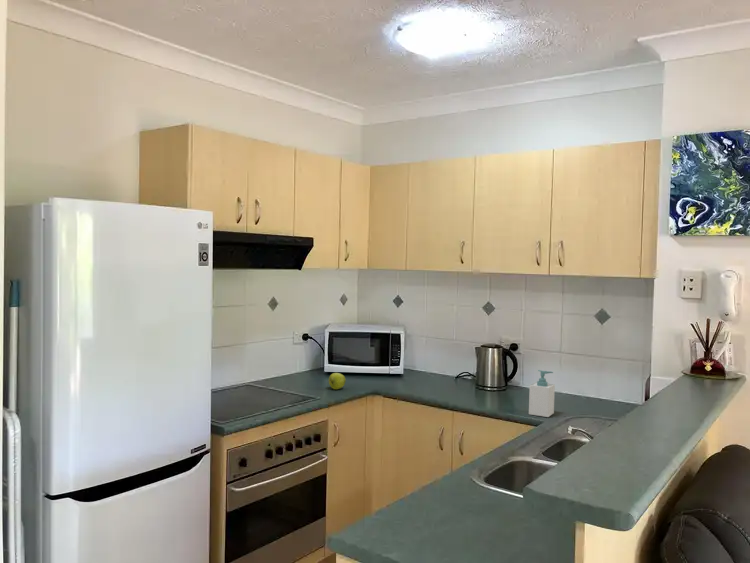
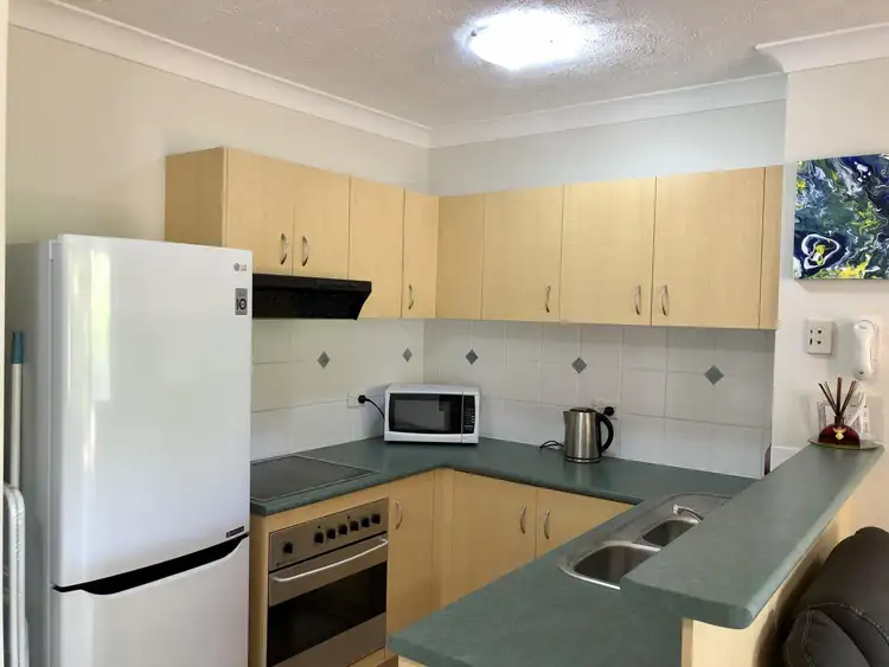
- apple (336, 381)
- soap bottle (542, 392)
